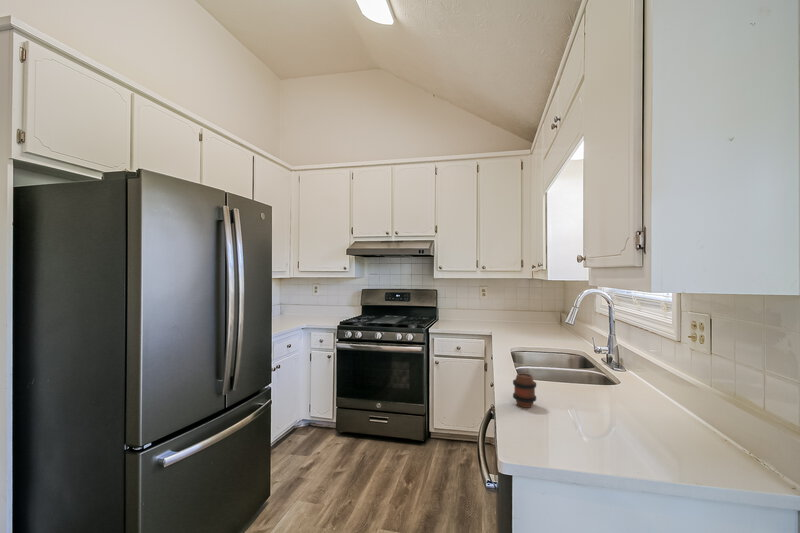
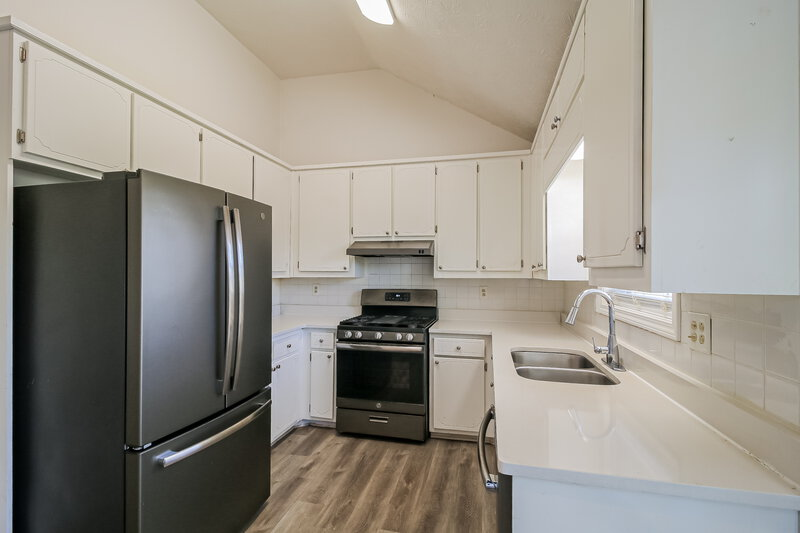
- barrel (524, 390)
